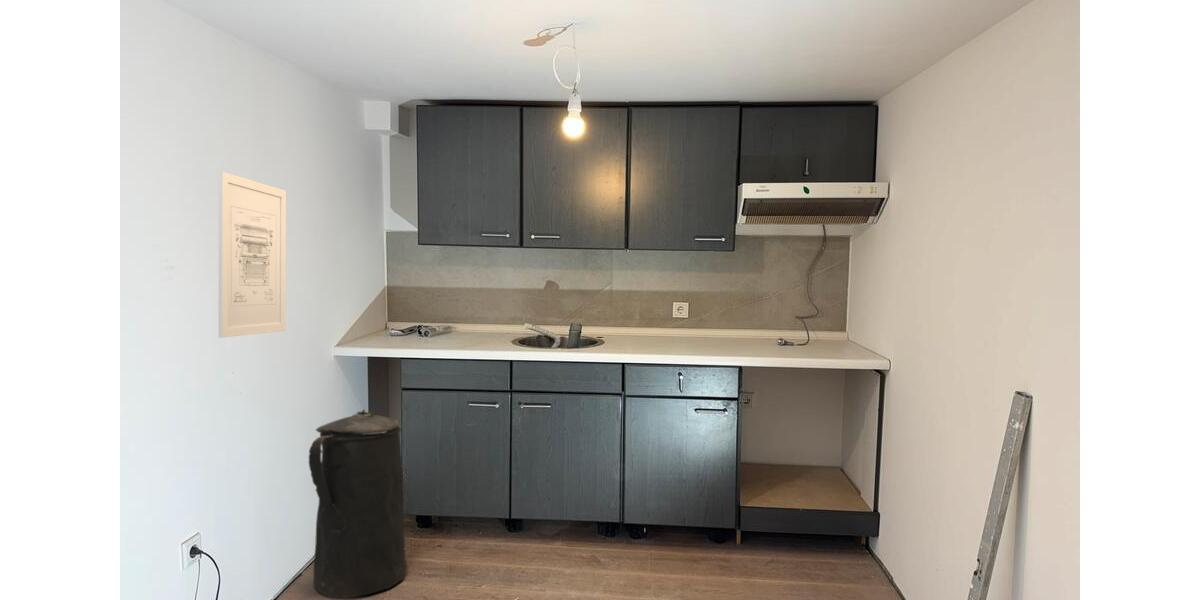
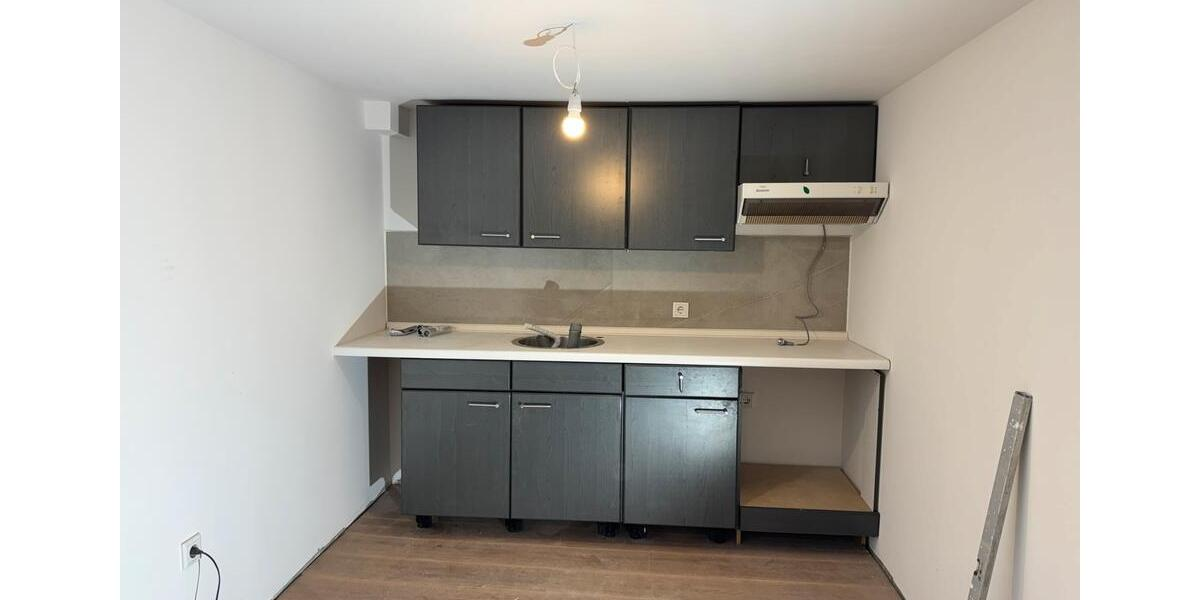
- wall art (255, 257)
- trash can (358, 496)
